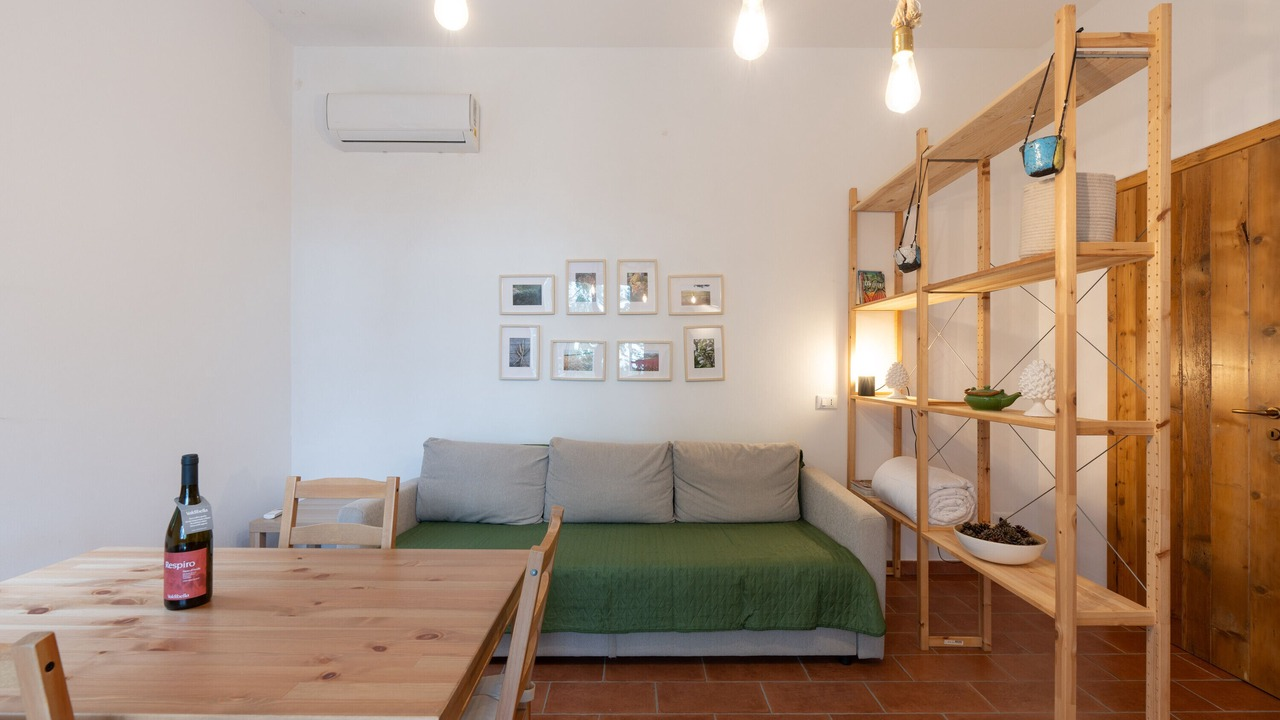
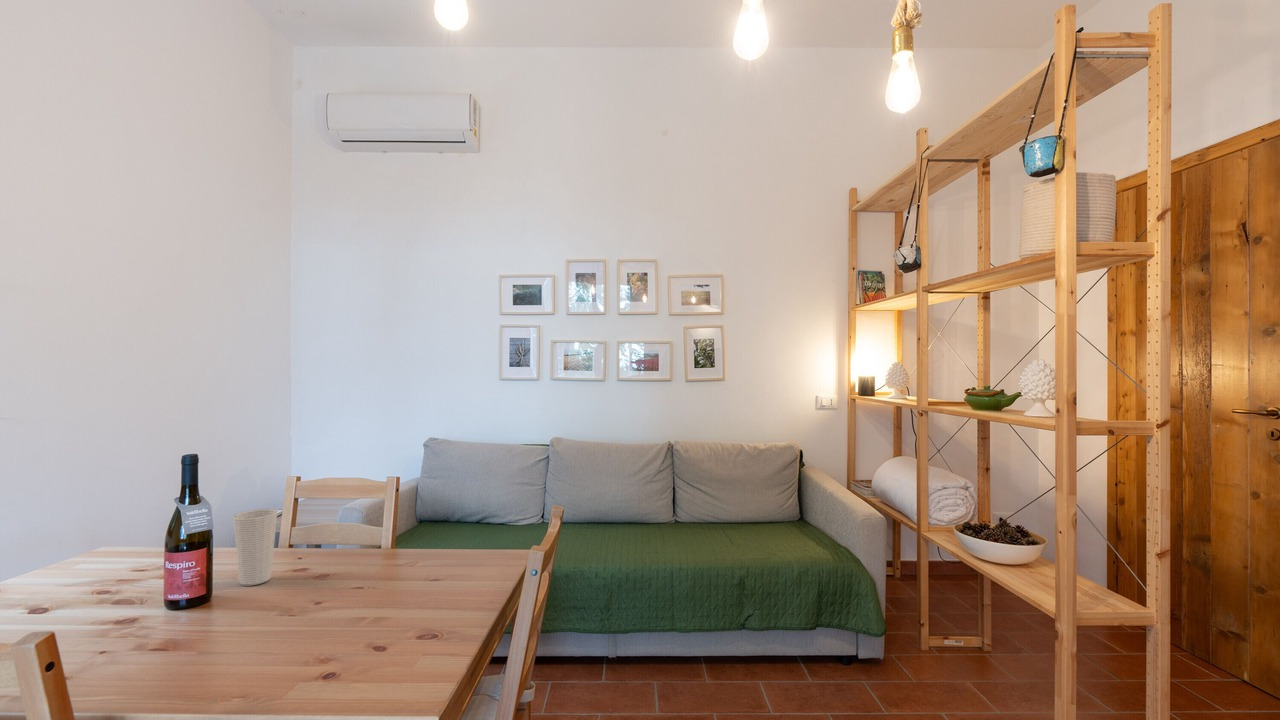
+ cup (255, 547)
